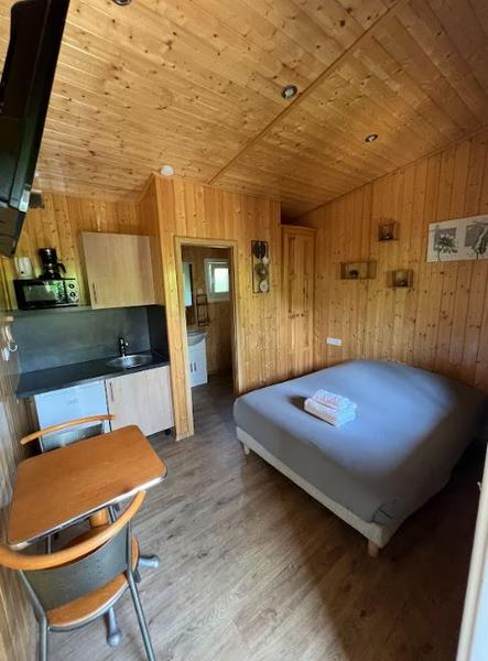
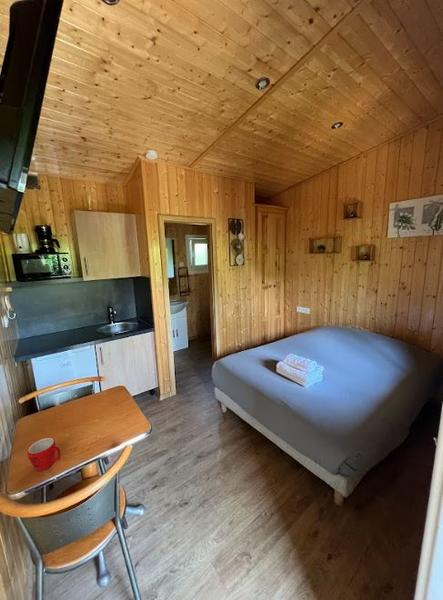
+ mug (46, 455)
